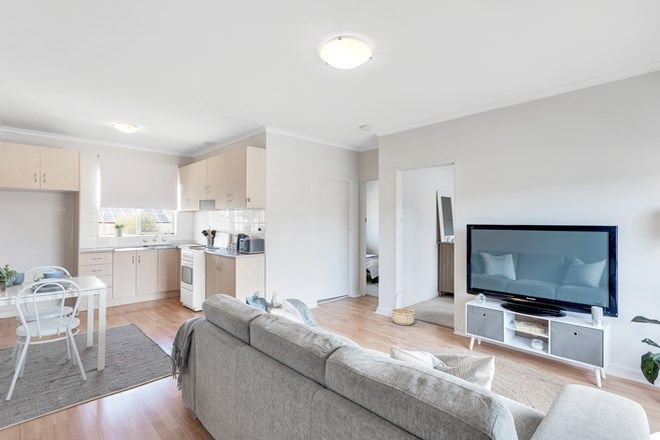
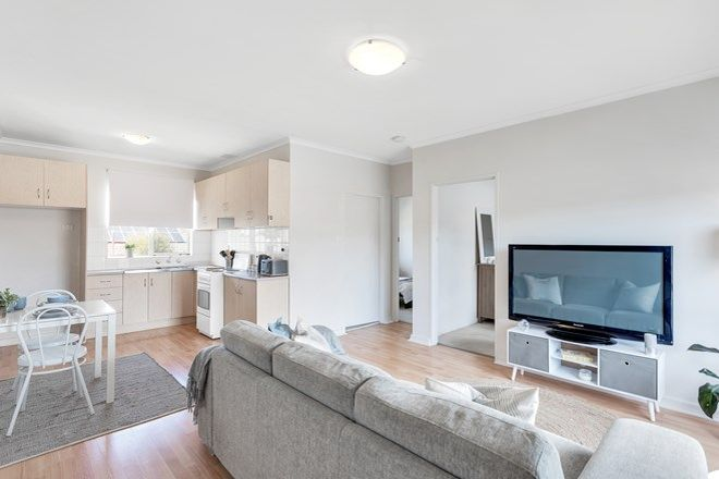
- basket (403, 308)
